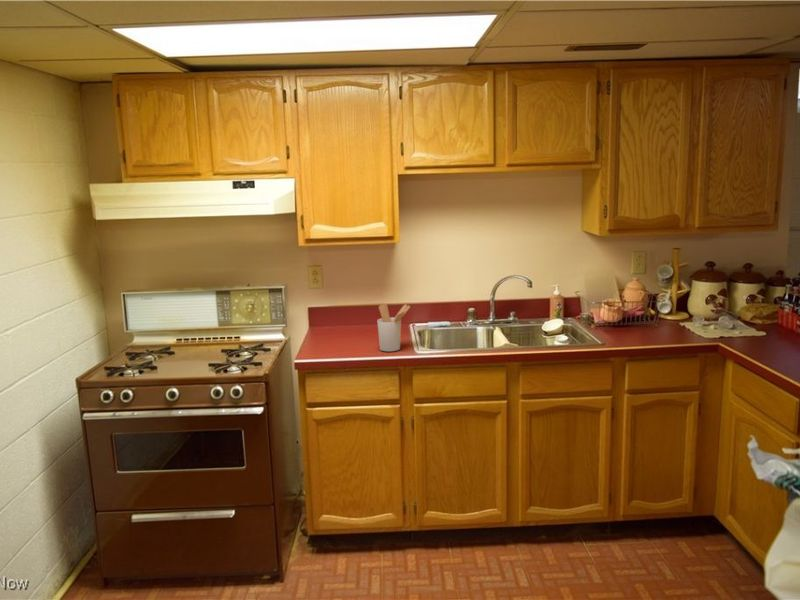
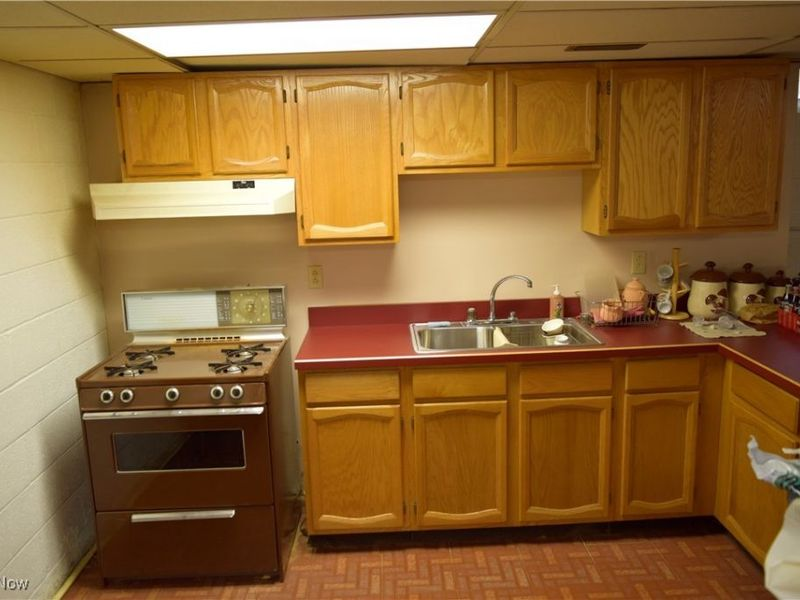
- utensil holder (394, 326)
